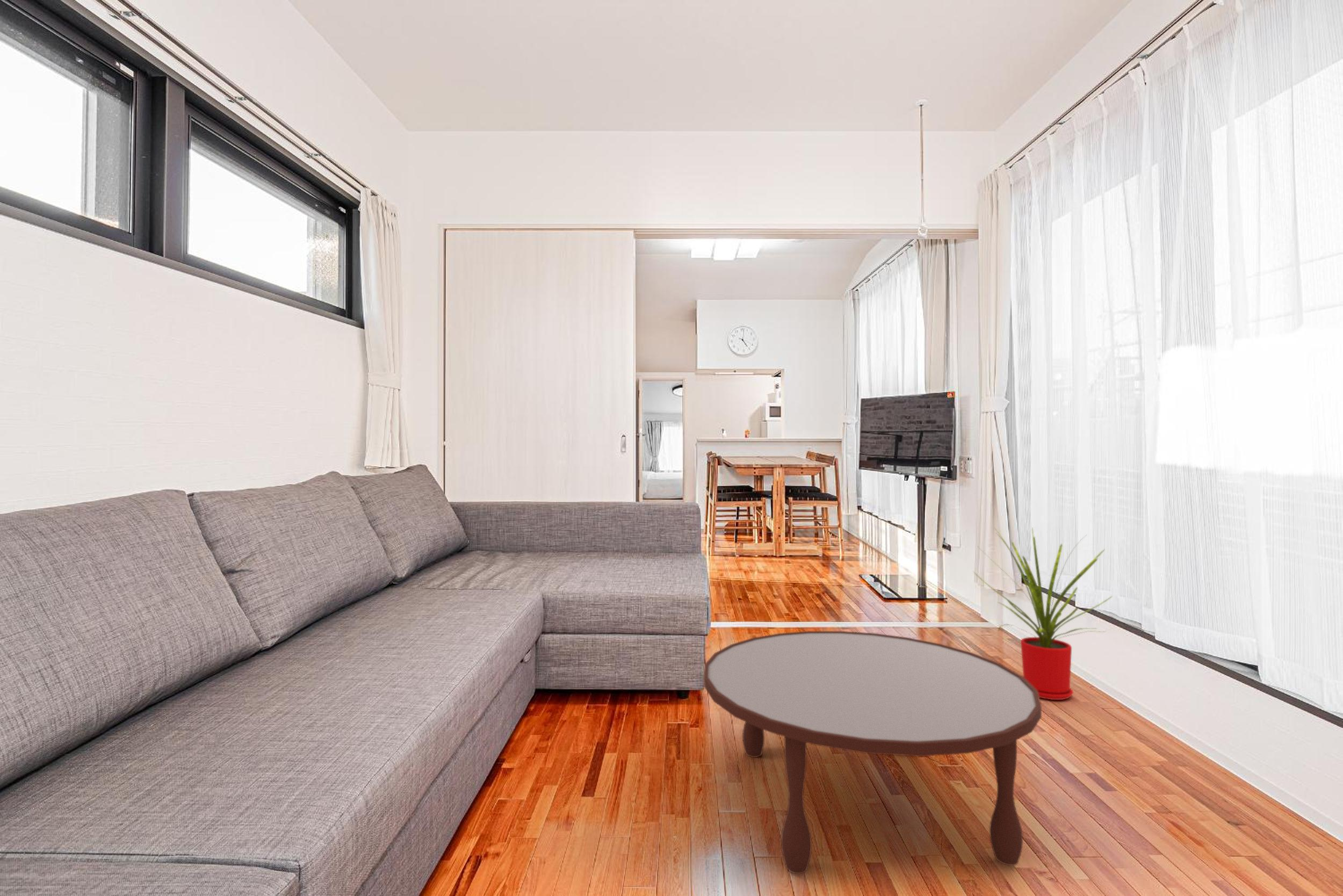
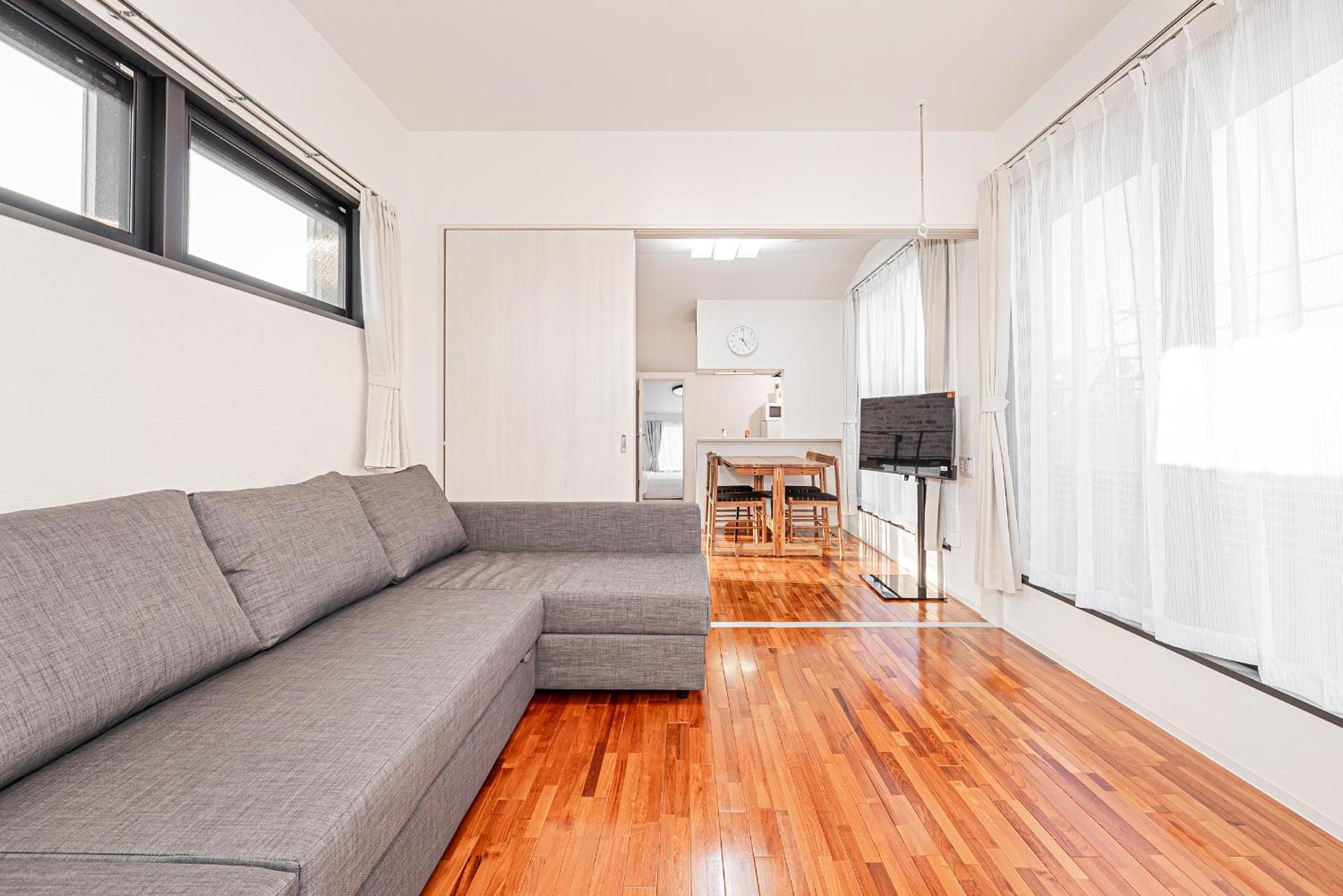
- coffee table (860, 736)
- house plant (1048, 612)
